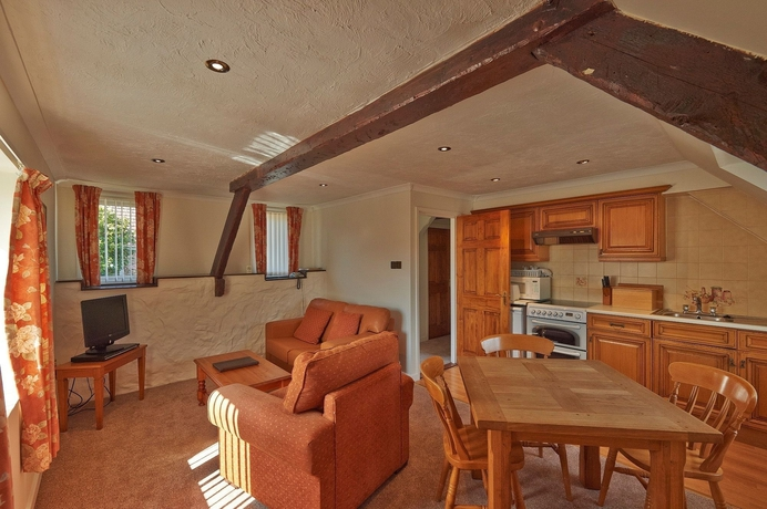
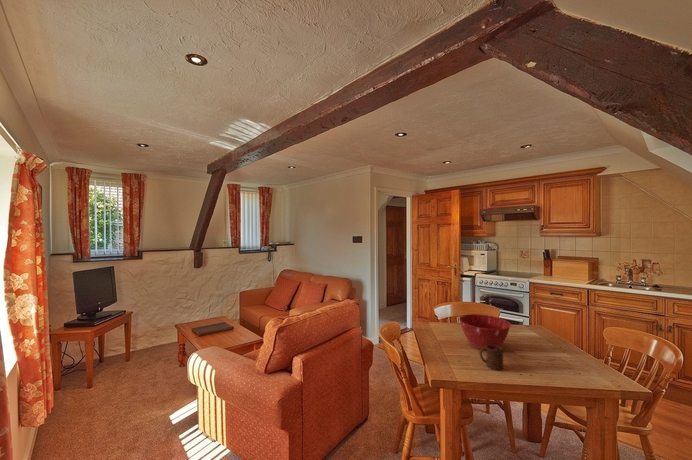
+ cup (492, 357)
+ mixing bowl (484, 333)
